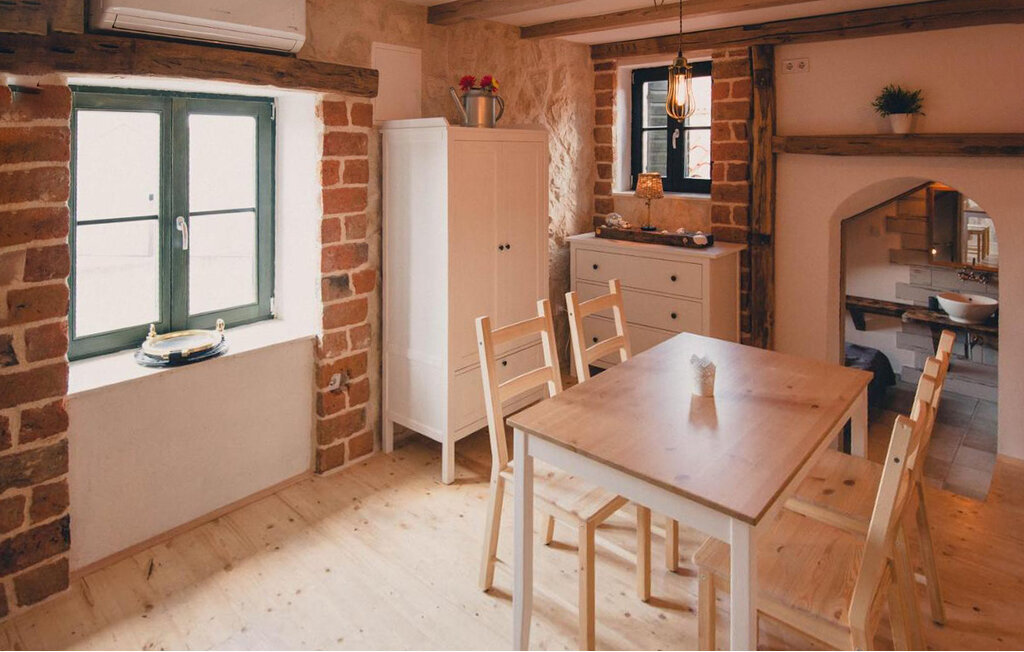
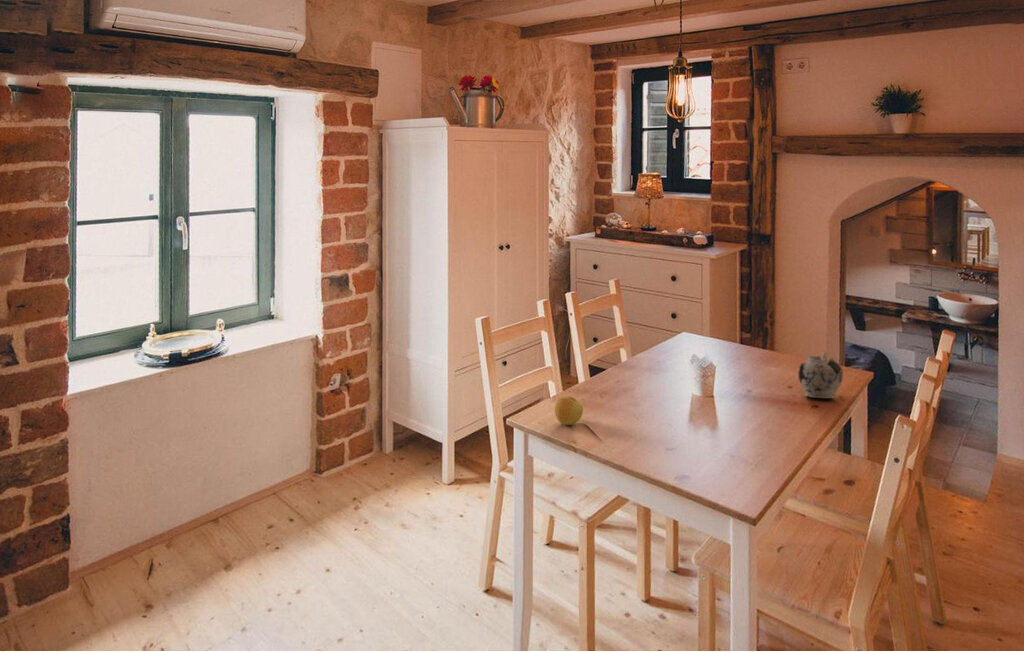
+ teapot (820, 374)
+ apple (568, 410)
